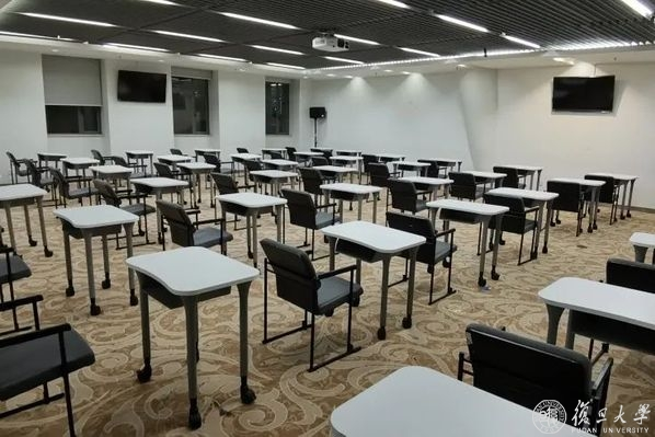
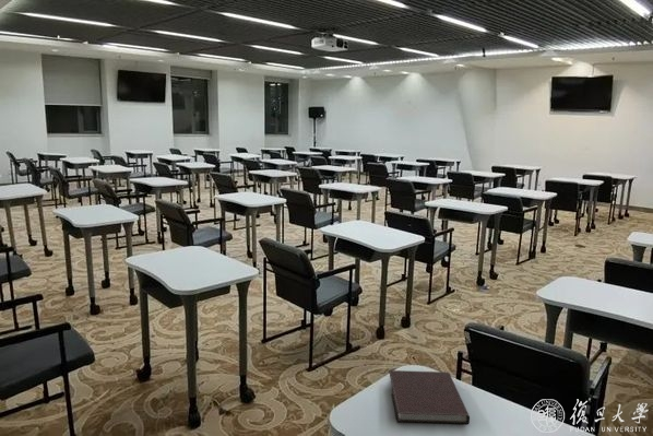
+ notebook (425, 394)
